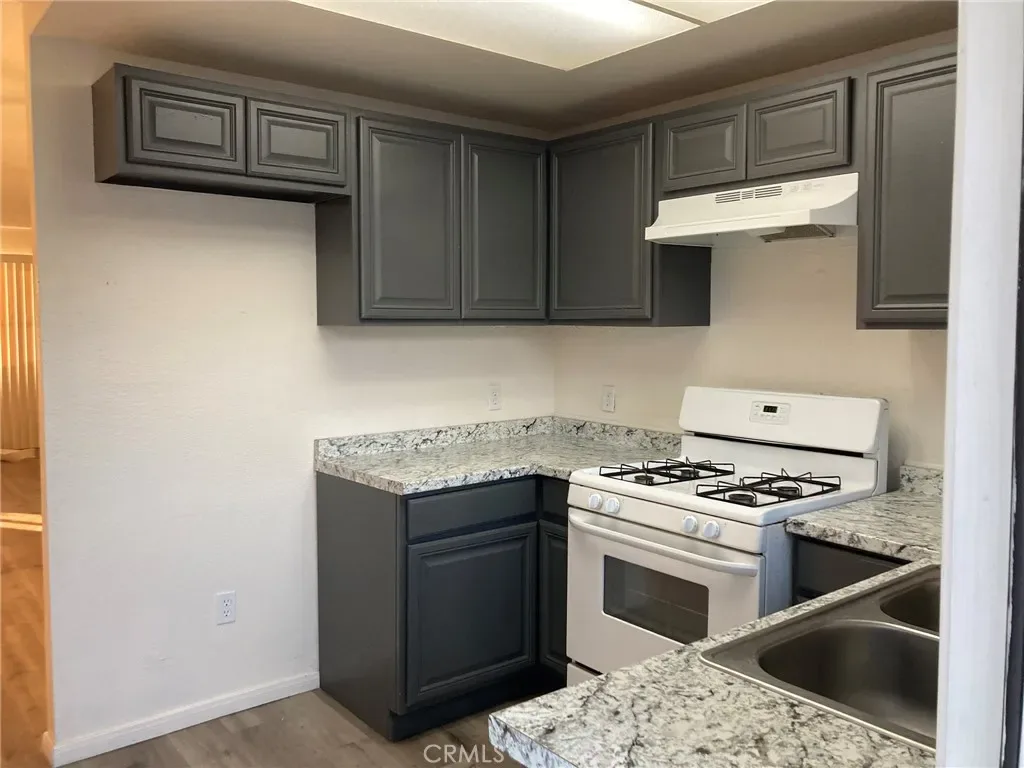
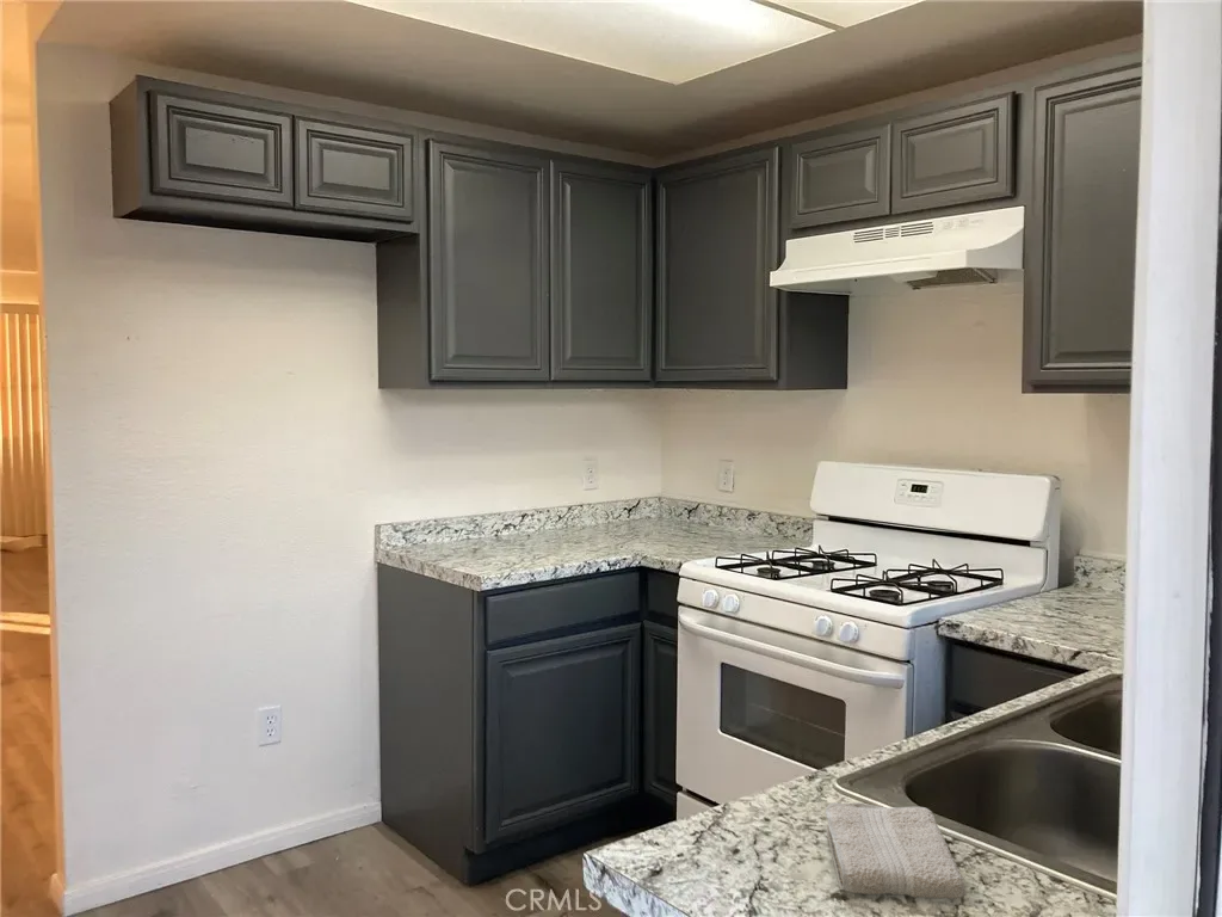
+ washcloth (888, 844)
